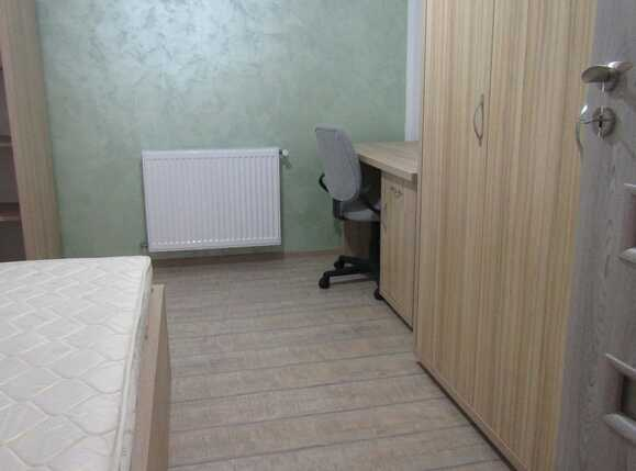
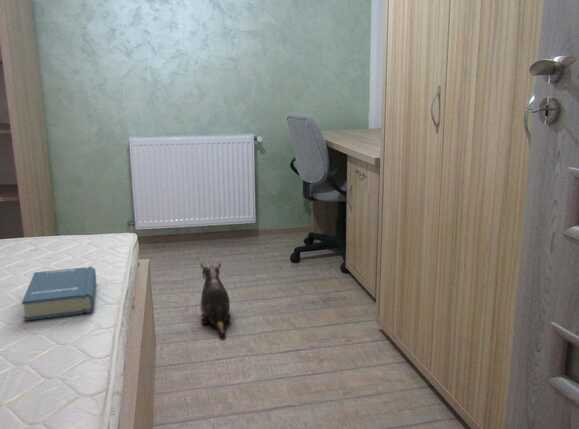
+ plush toy (214, 296)
+ hardback book (62, 291)
